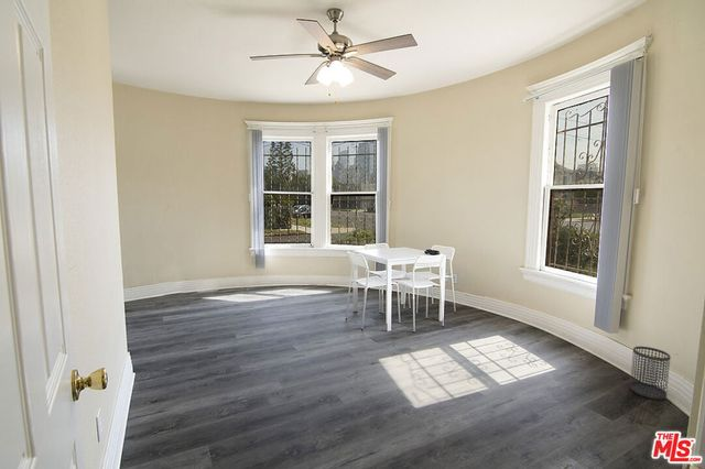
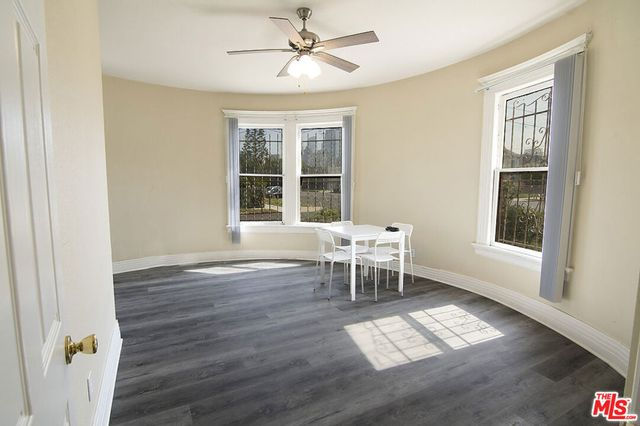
- wastebasket (649, 372)
